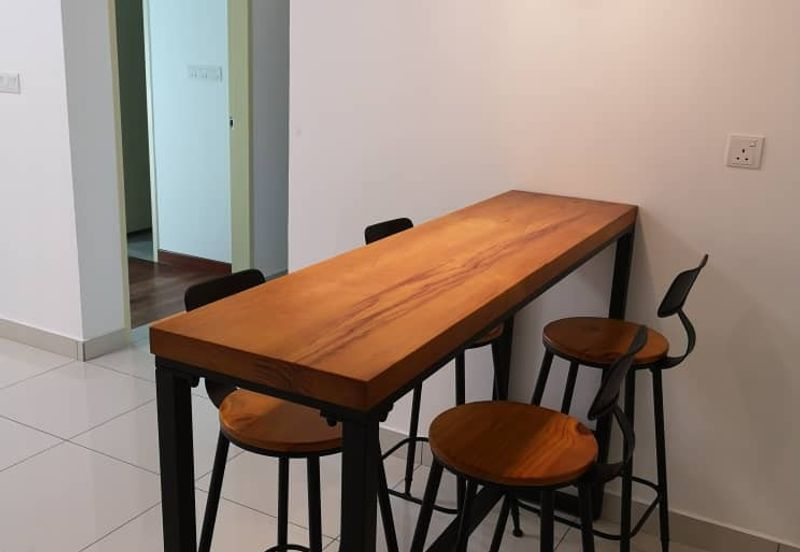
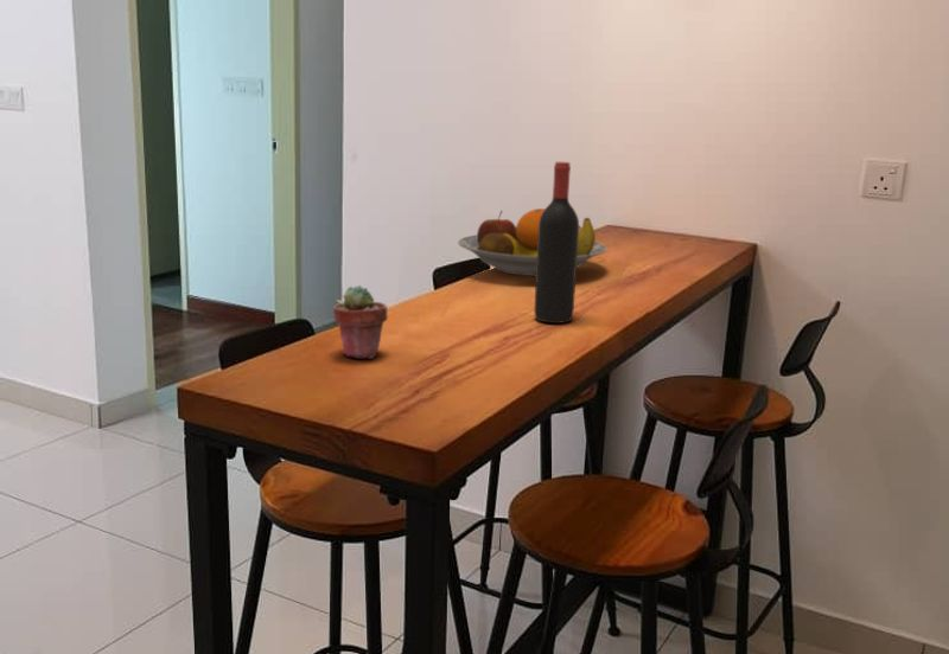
+ fruit bowl (531, 238)
+ potted succulent (359, 320)
+ wine bottle (558, 242)
